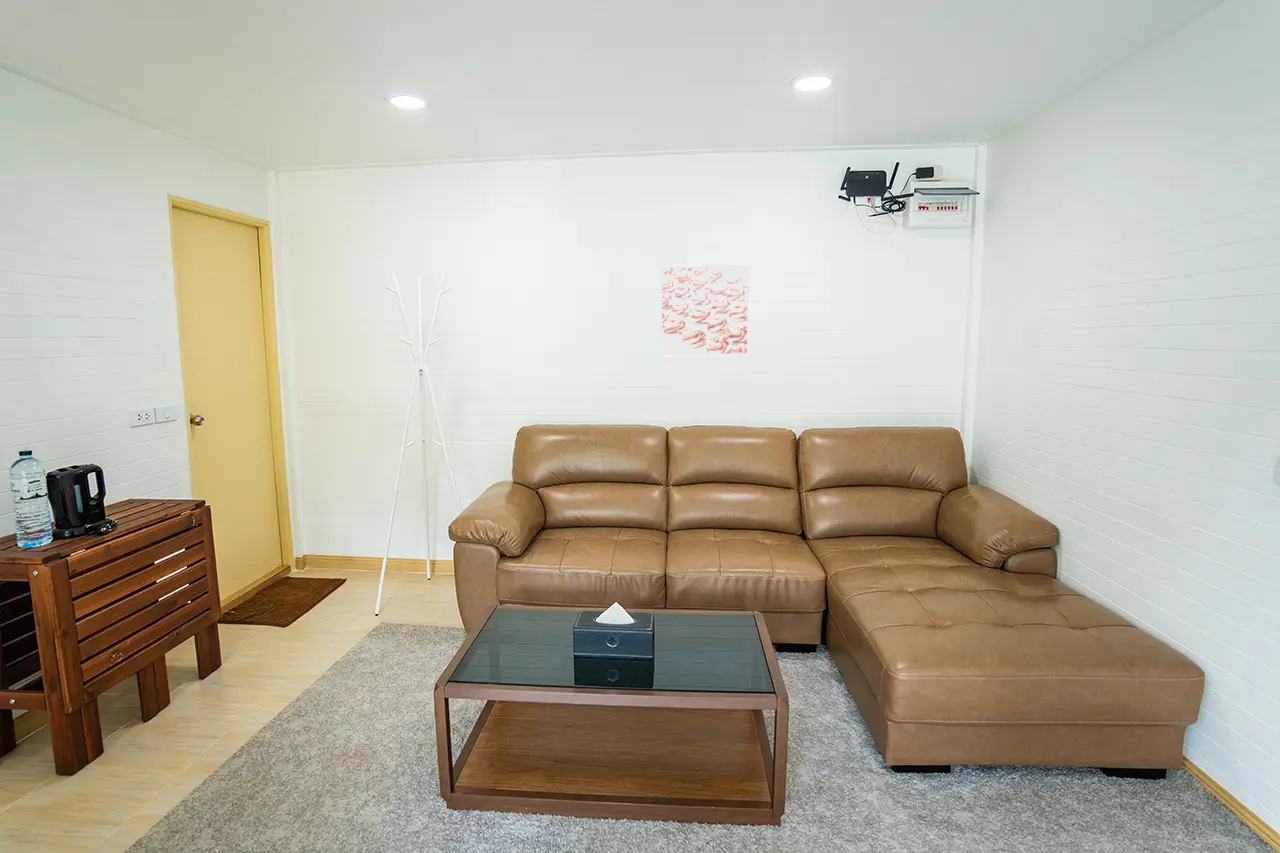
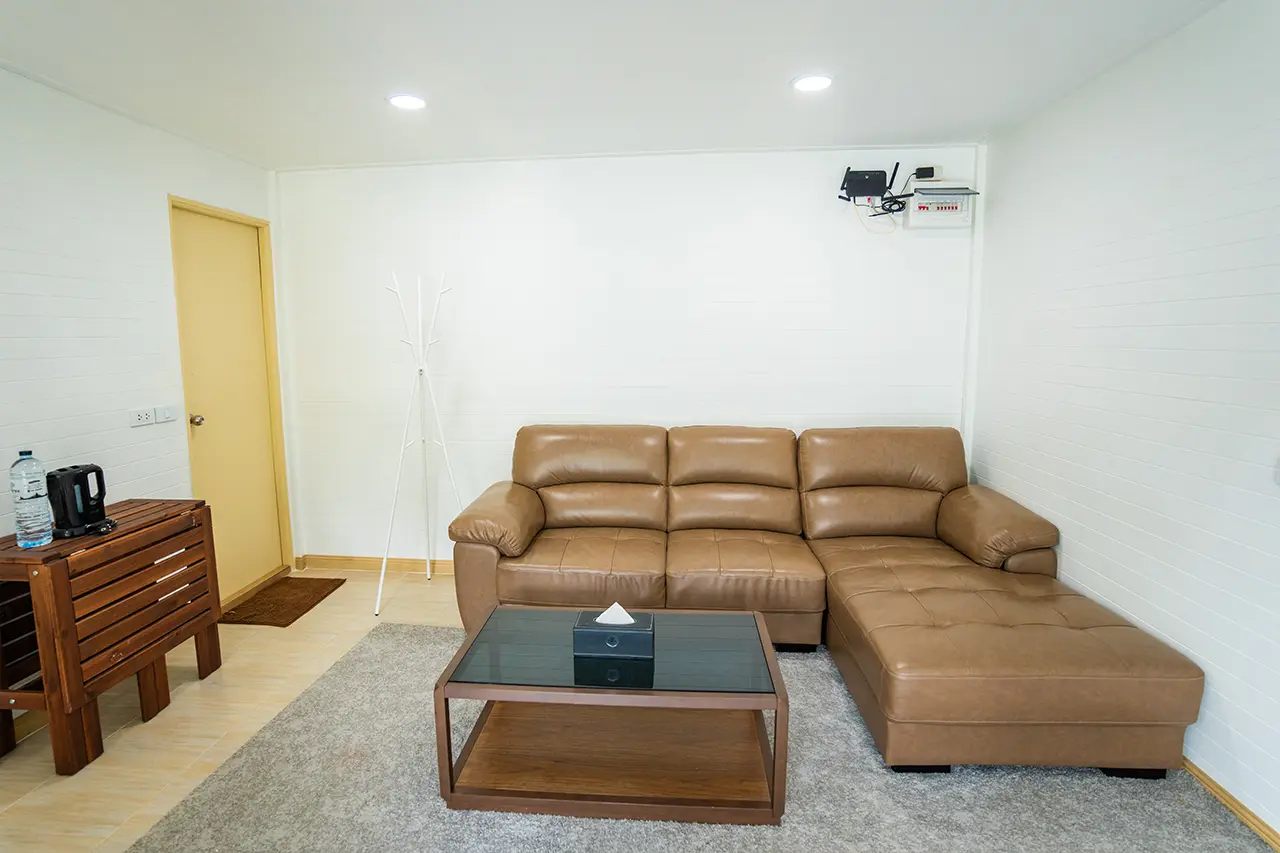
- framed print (704, 310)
